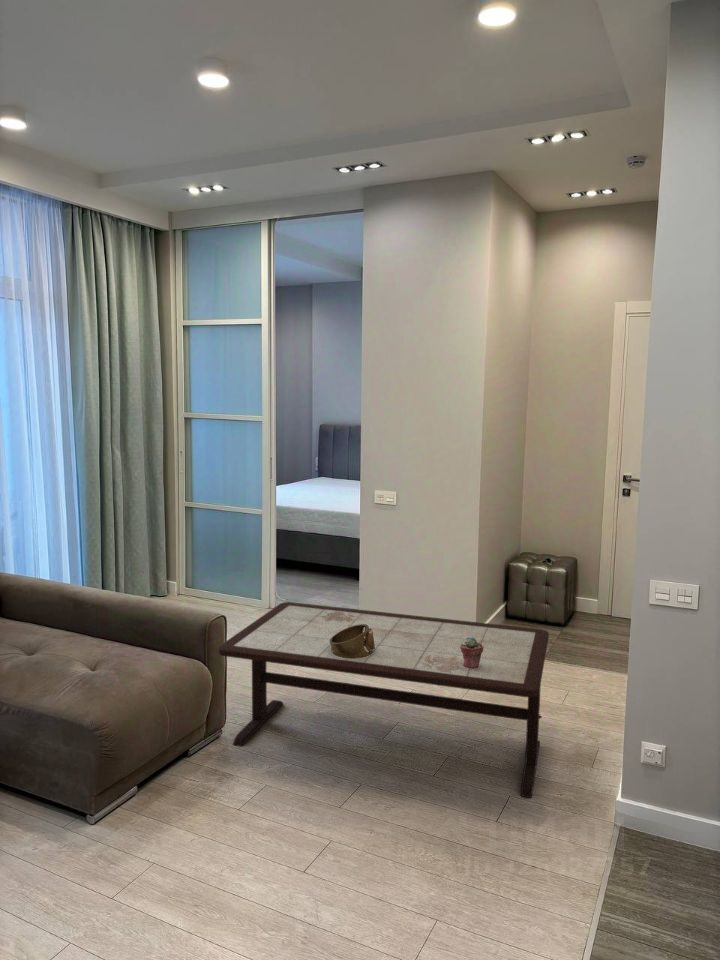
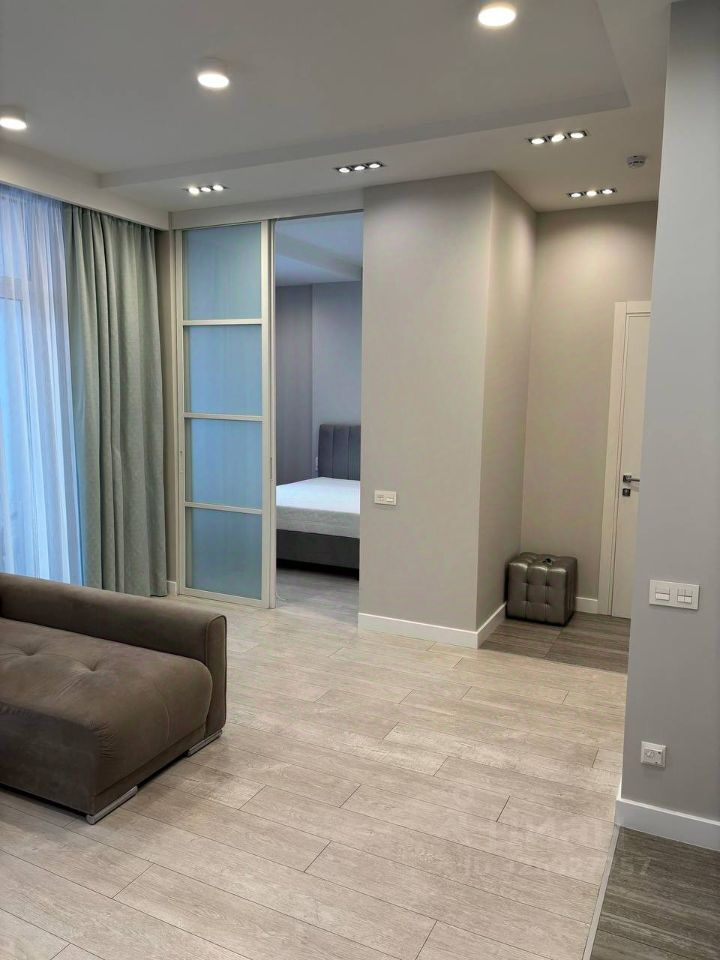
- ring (352, 638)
- potted succulent (471, 650)
- coffee table (388, 692)
